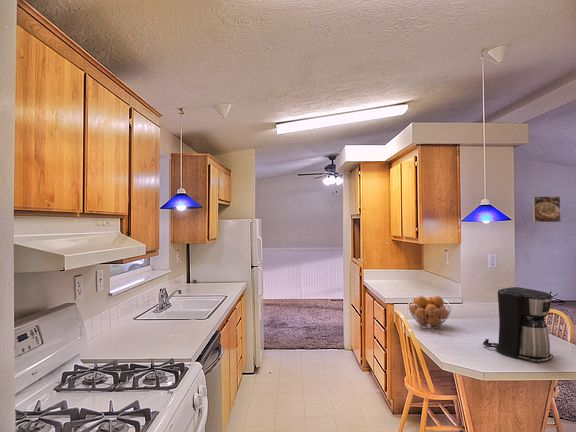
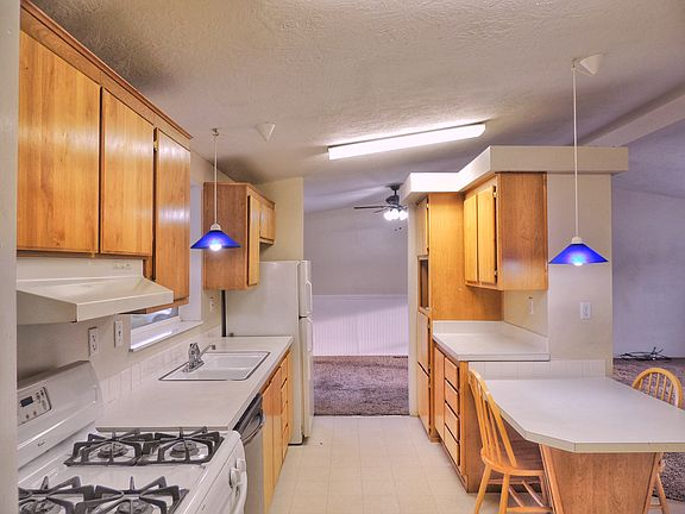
- fruit basket (429, 311)
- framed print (546, 209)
- coffee maker (520, 320)
